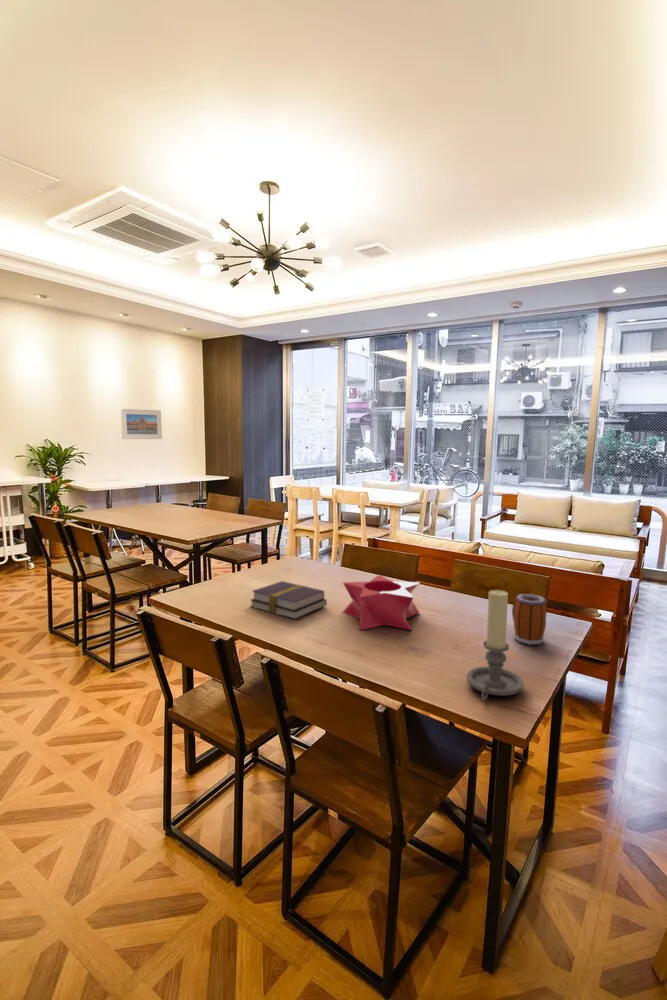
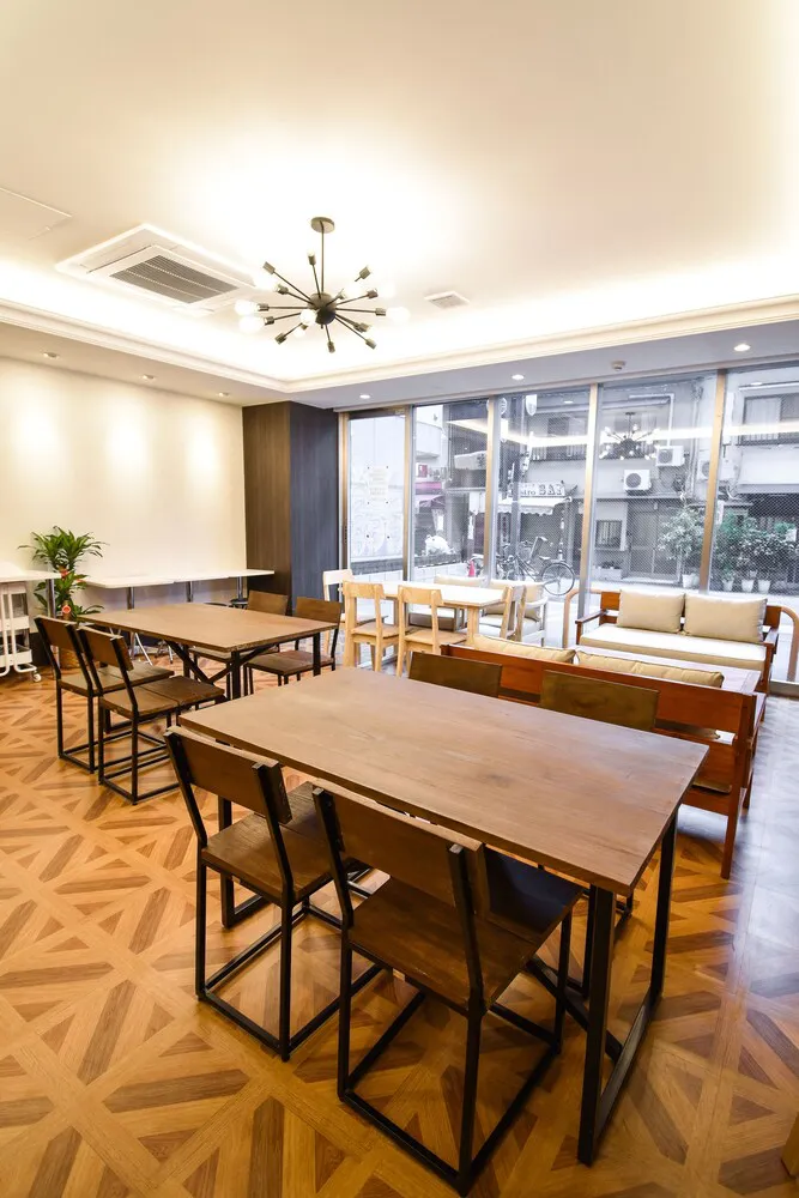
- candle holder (385, 602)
- candle holder (494, 641)
- mug (526, 618)
- book (288, 598)
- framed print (142, 424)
